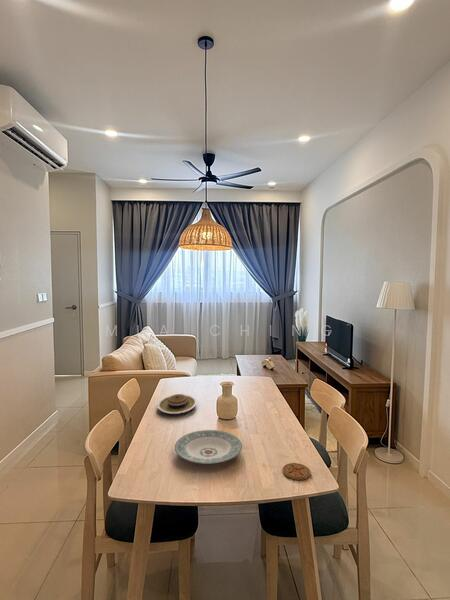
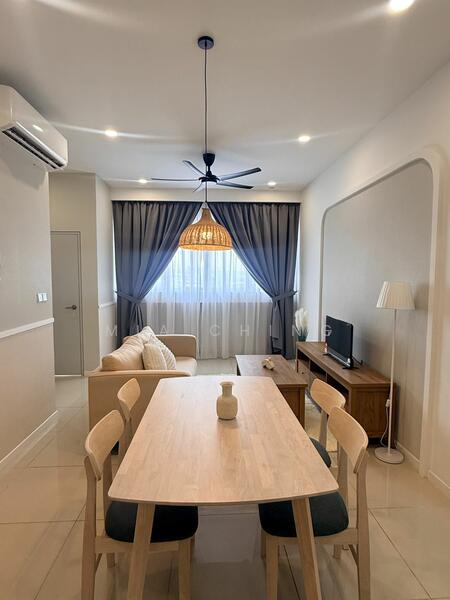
- plate (177, 402)
- plate (208, 449)
- coaster (296, 471)
